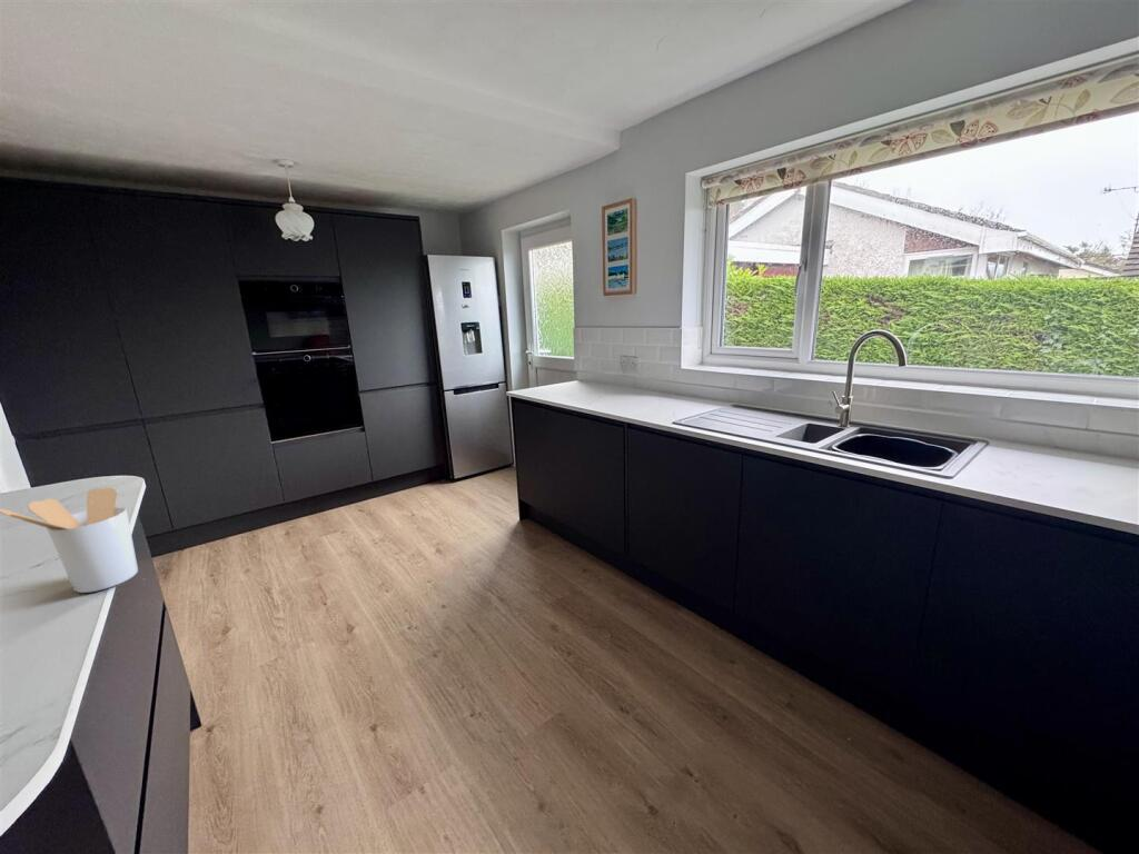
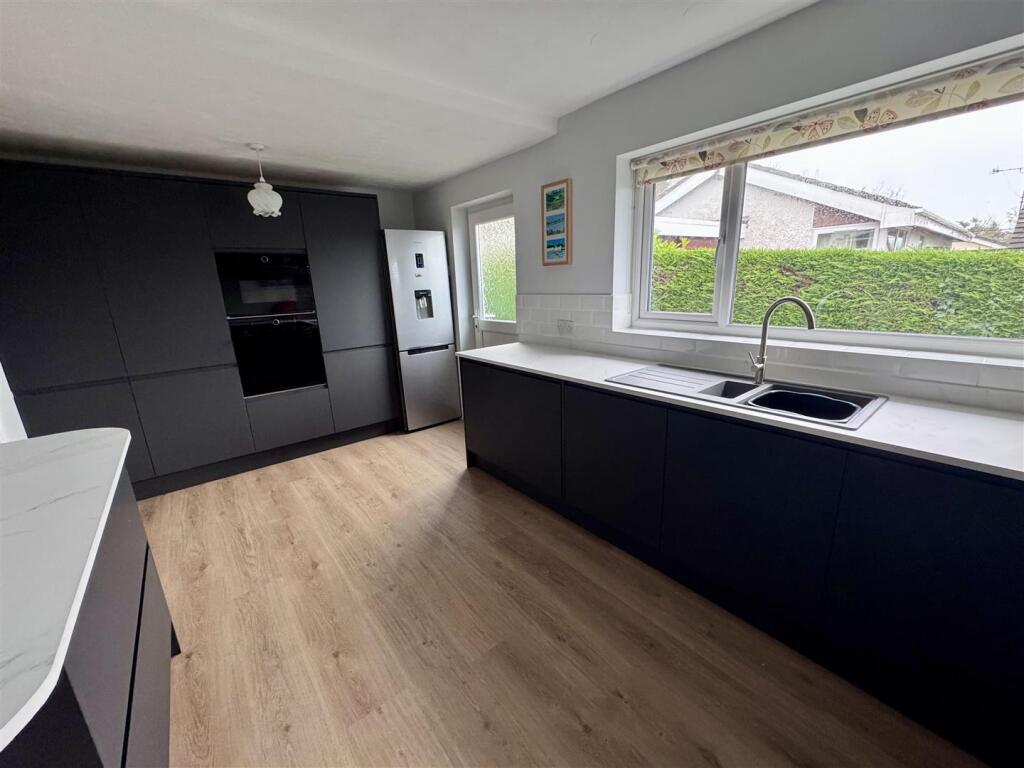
- utensil holder (75, 540)
